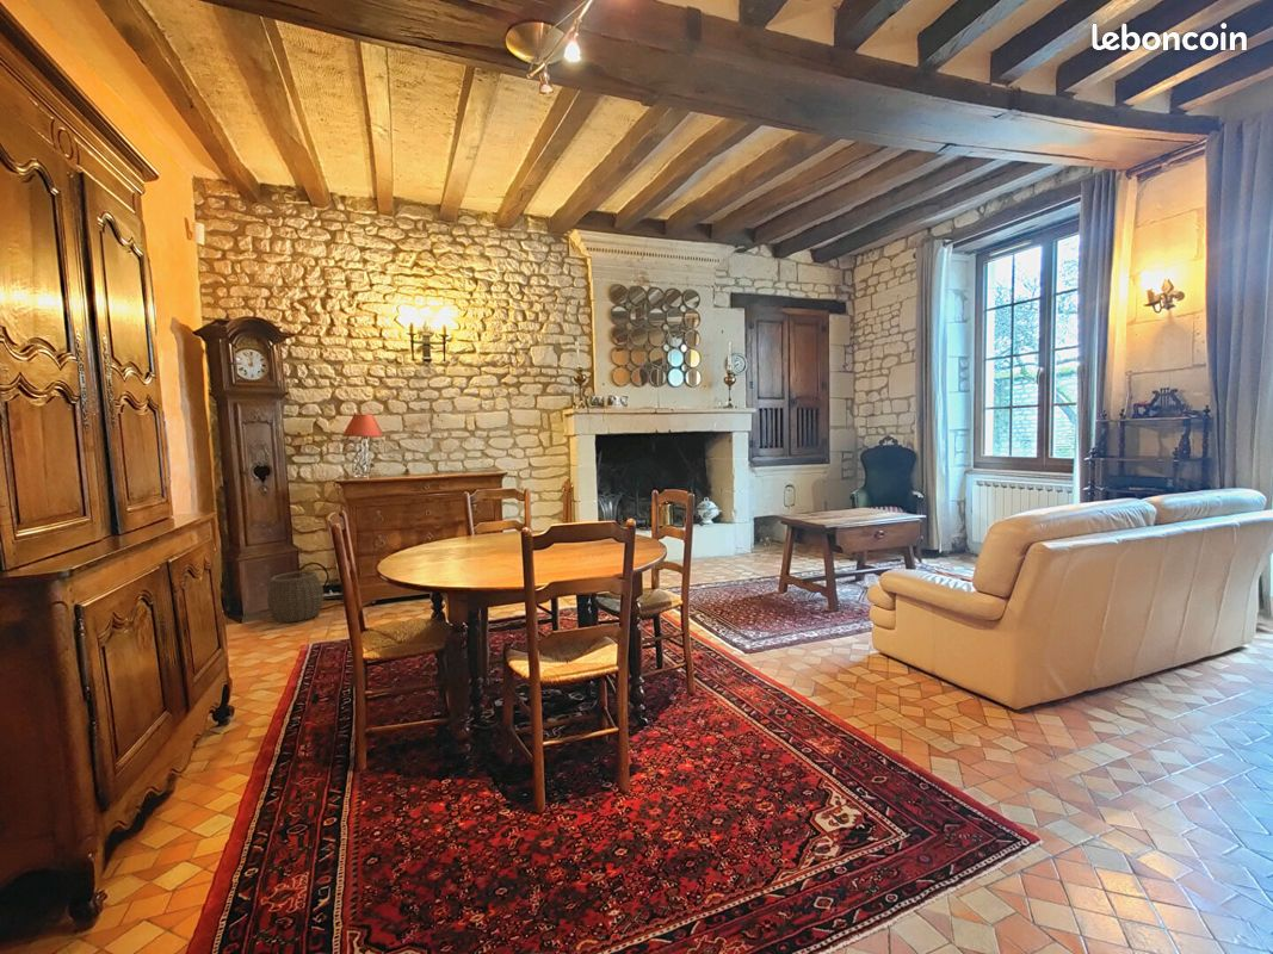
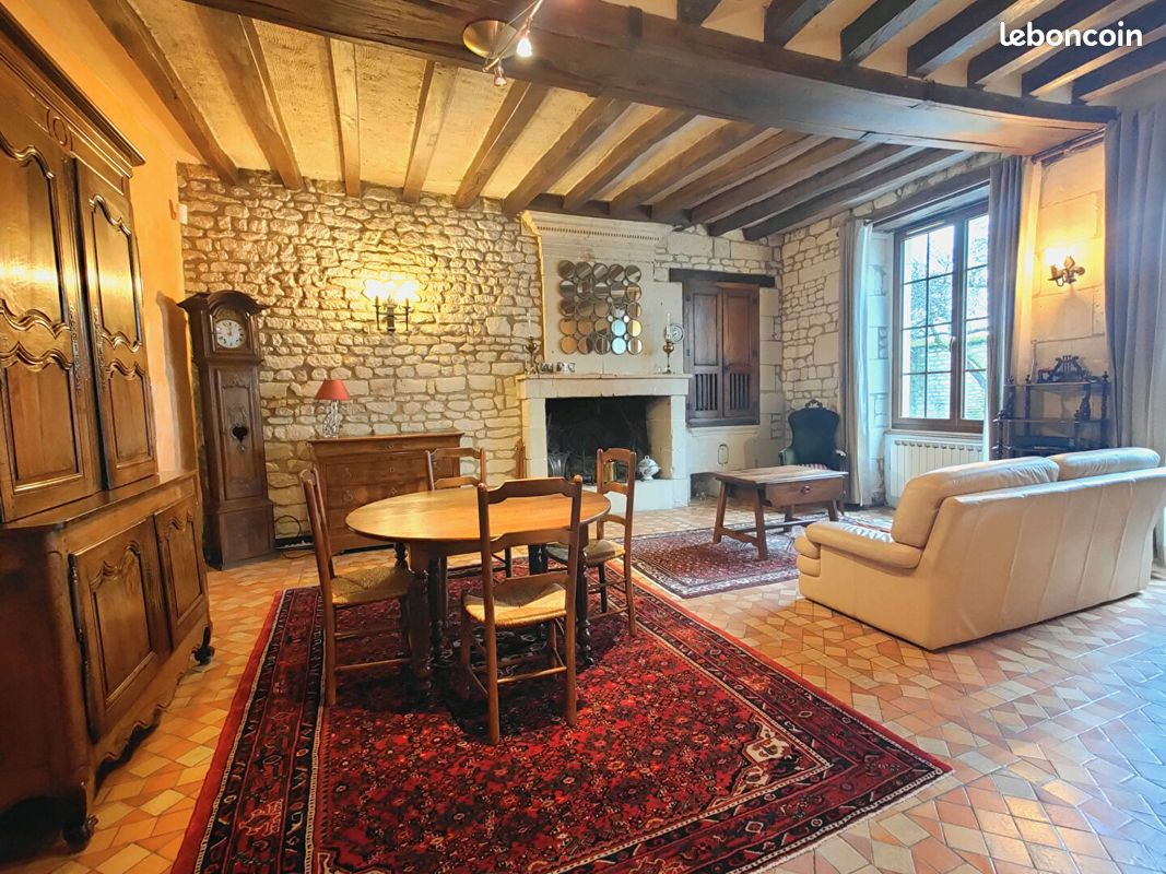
- woven basket (295, 595)
